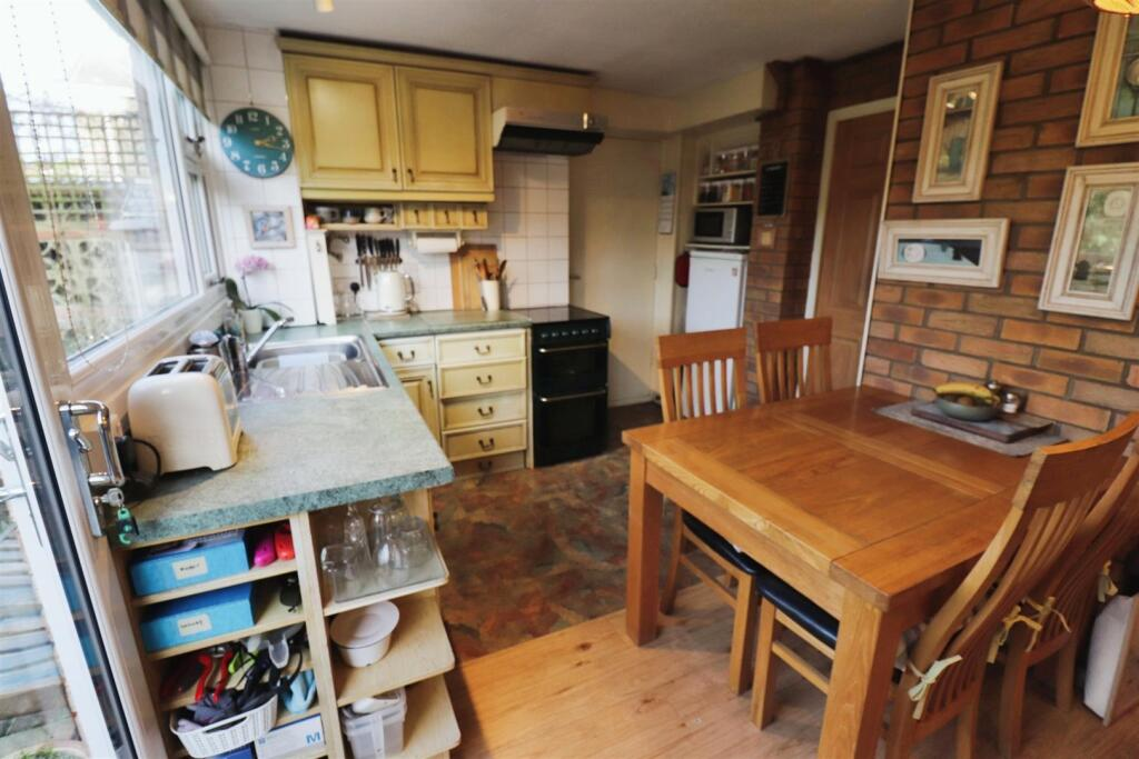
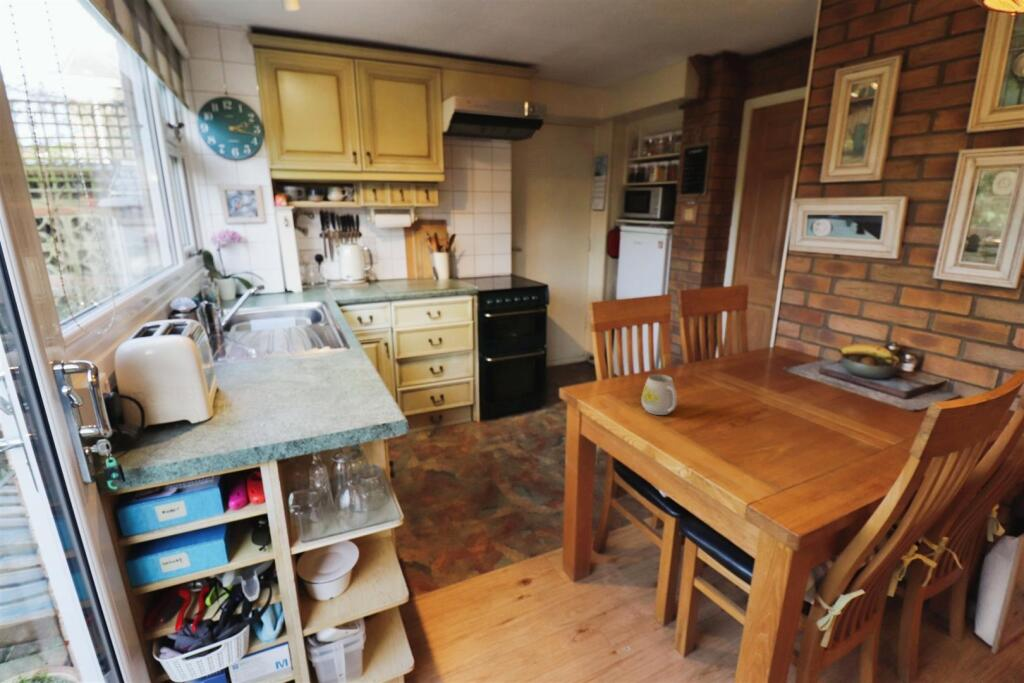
+ mug (661, 395)
